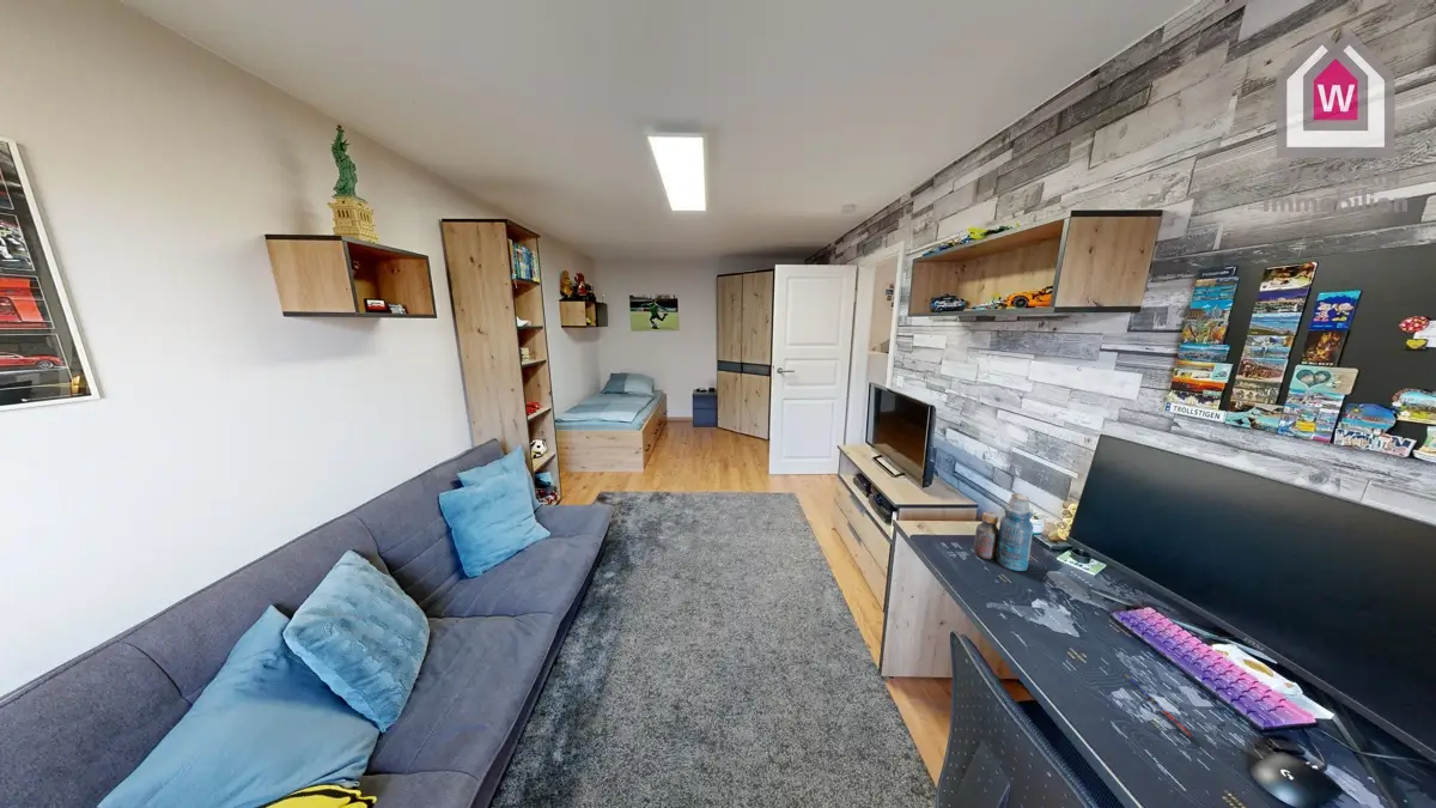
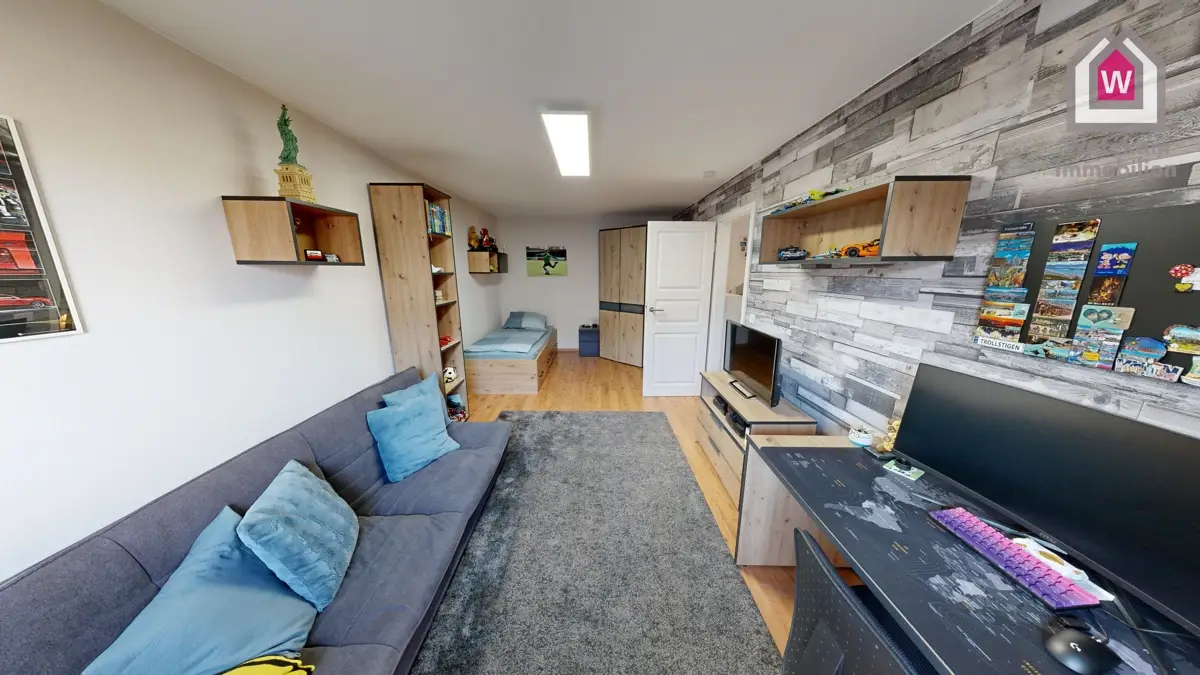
- pen (1155, 701)
- bottle (1004, 527)
